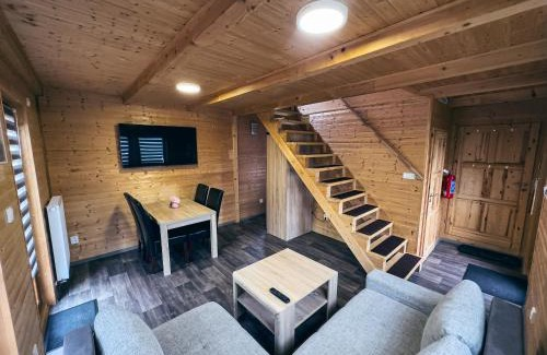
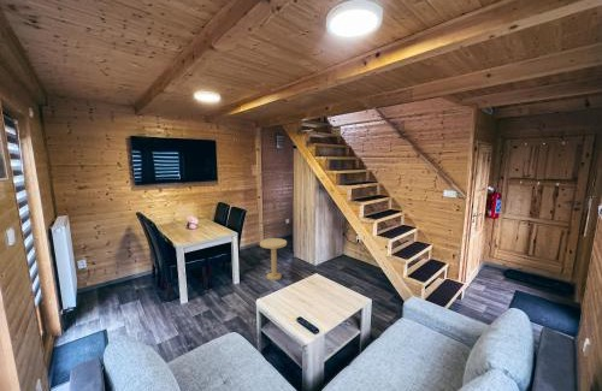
+ side table (273, 259)
